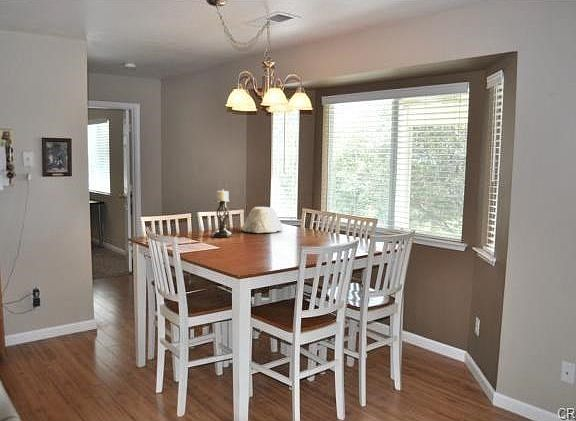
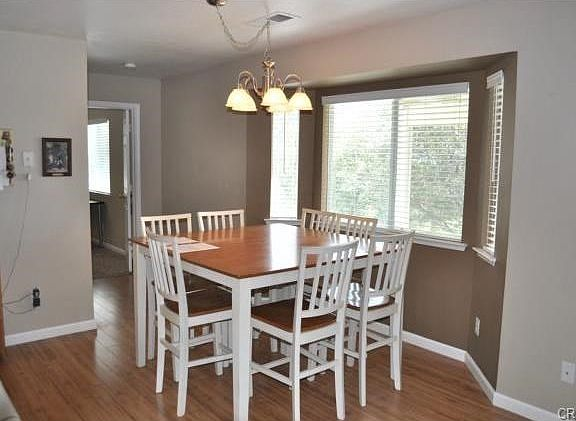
- candle holder (223, 212)
- bowl (262, 219)
